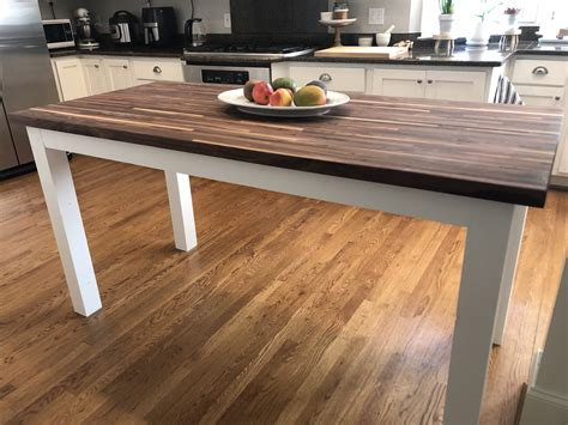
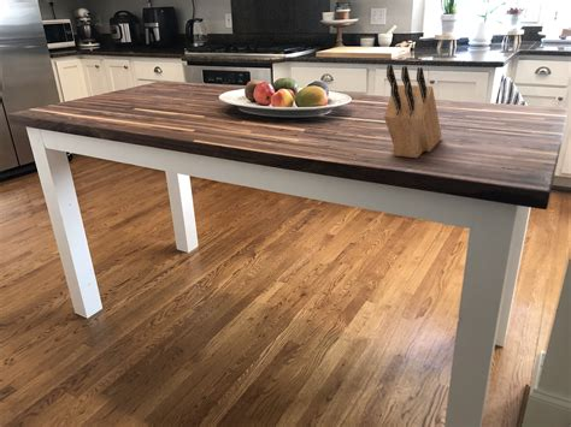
+ knife block (414, 106)
